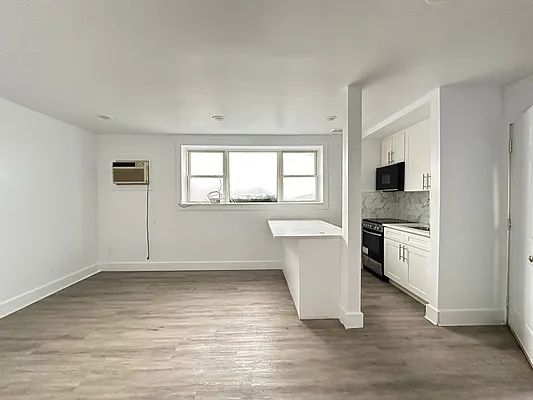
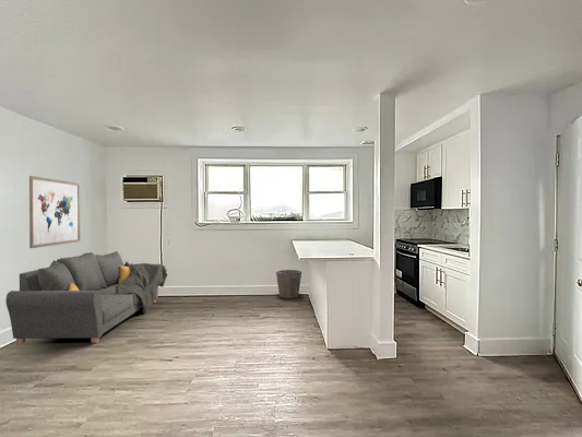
+ wall art (57, 212)
+ waste bin (288, 283)
+ sofa (106, 286)
